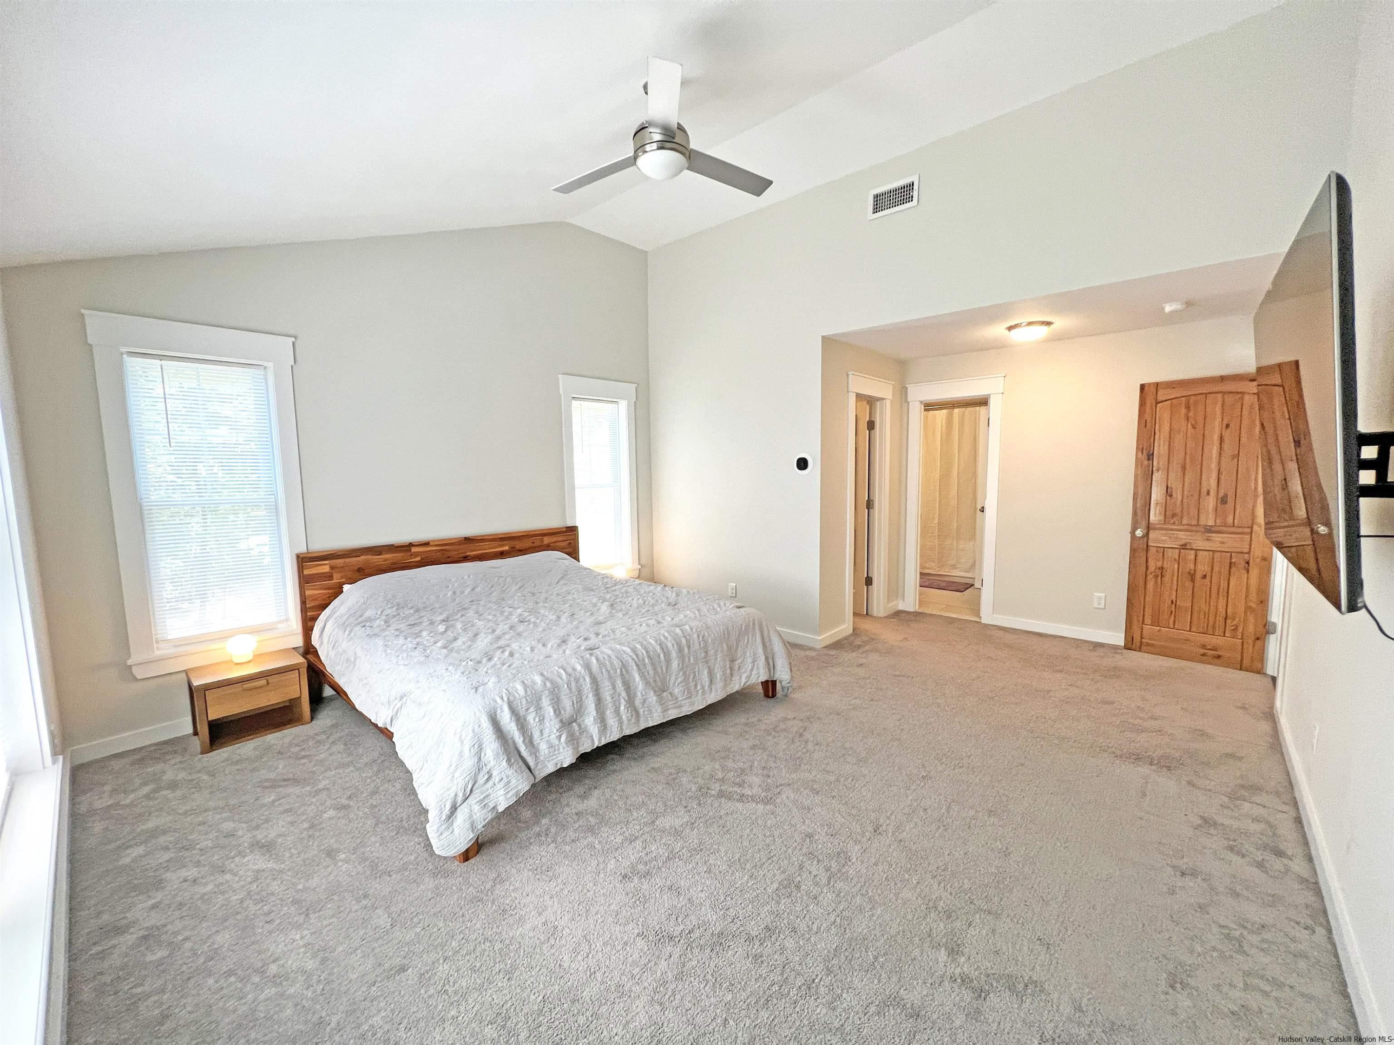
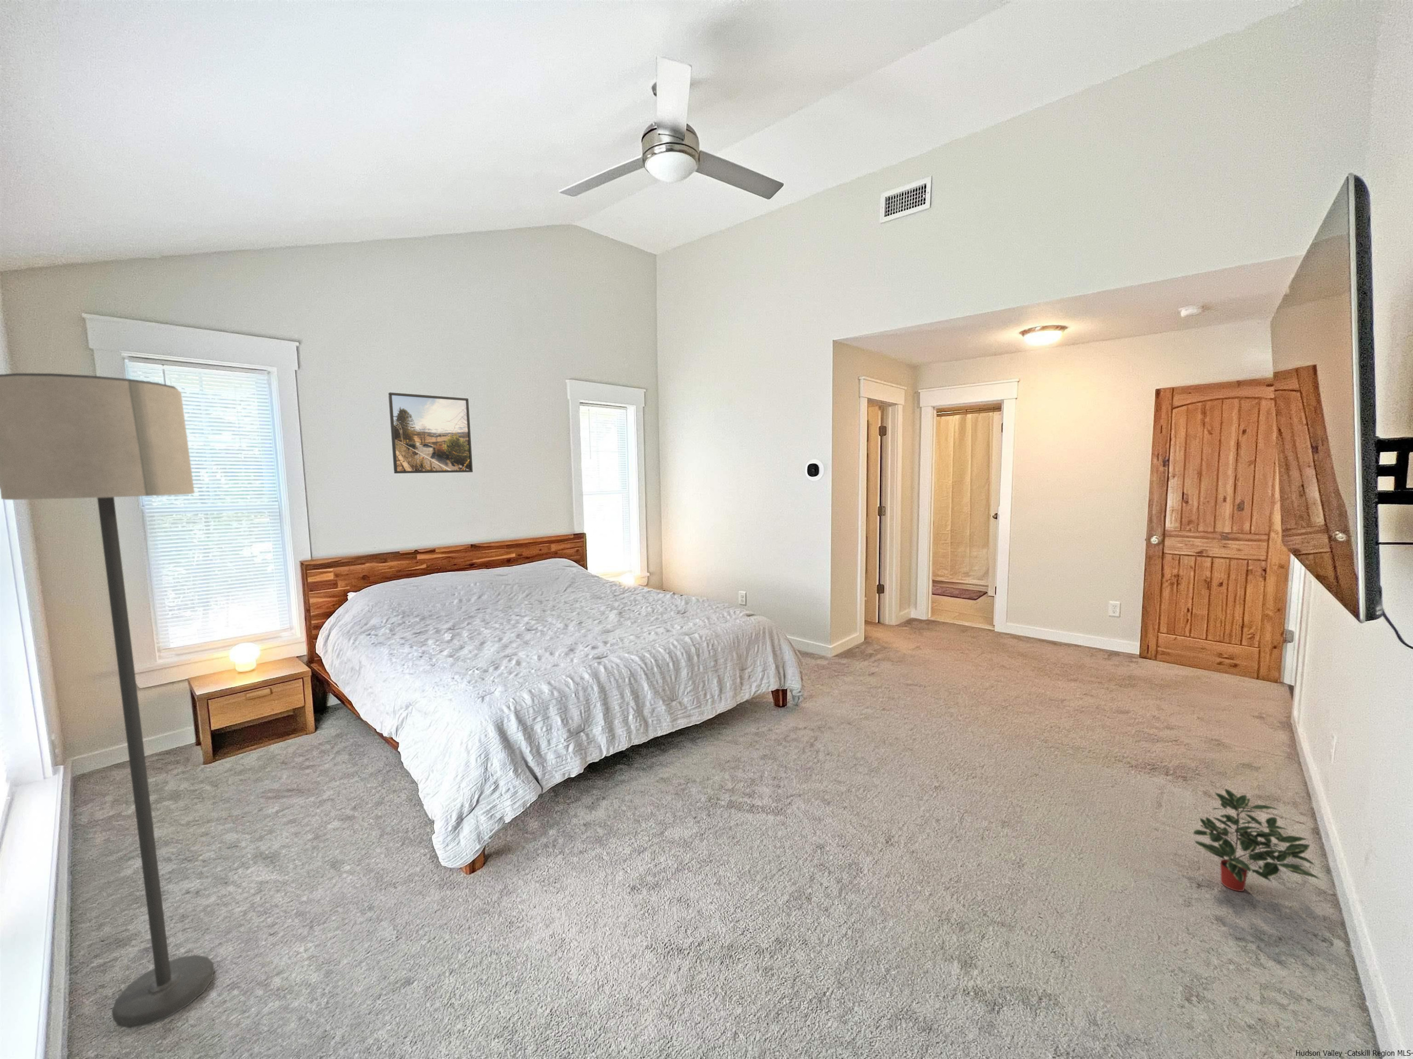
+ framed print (433, 435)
+ potted plant (1253, 850)
+ lamp (131, 704)
